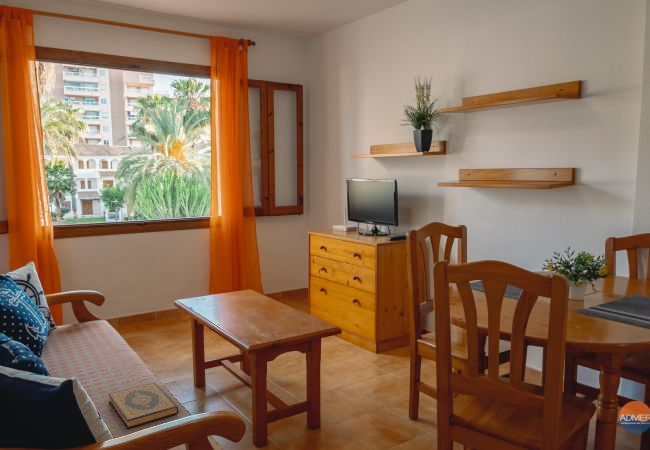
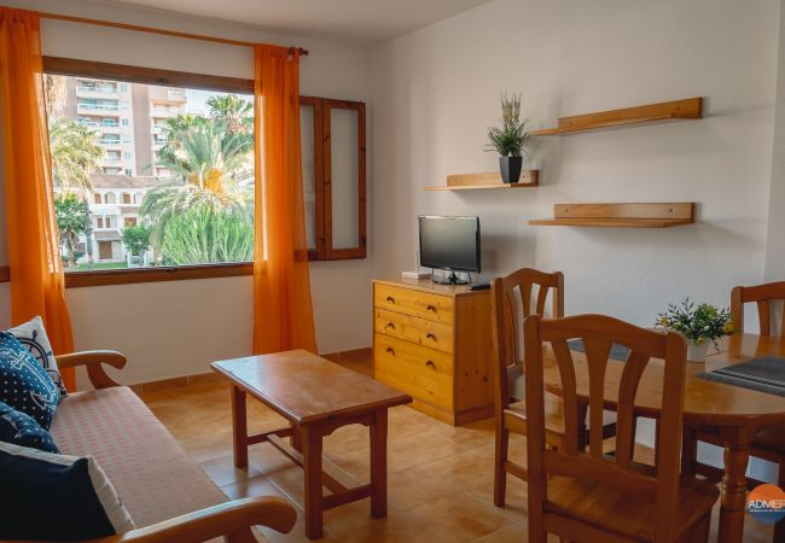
- hardback book (142, 403)
